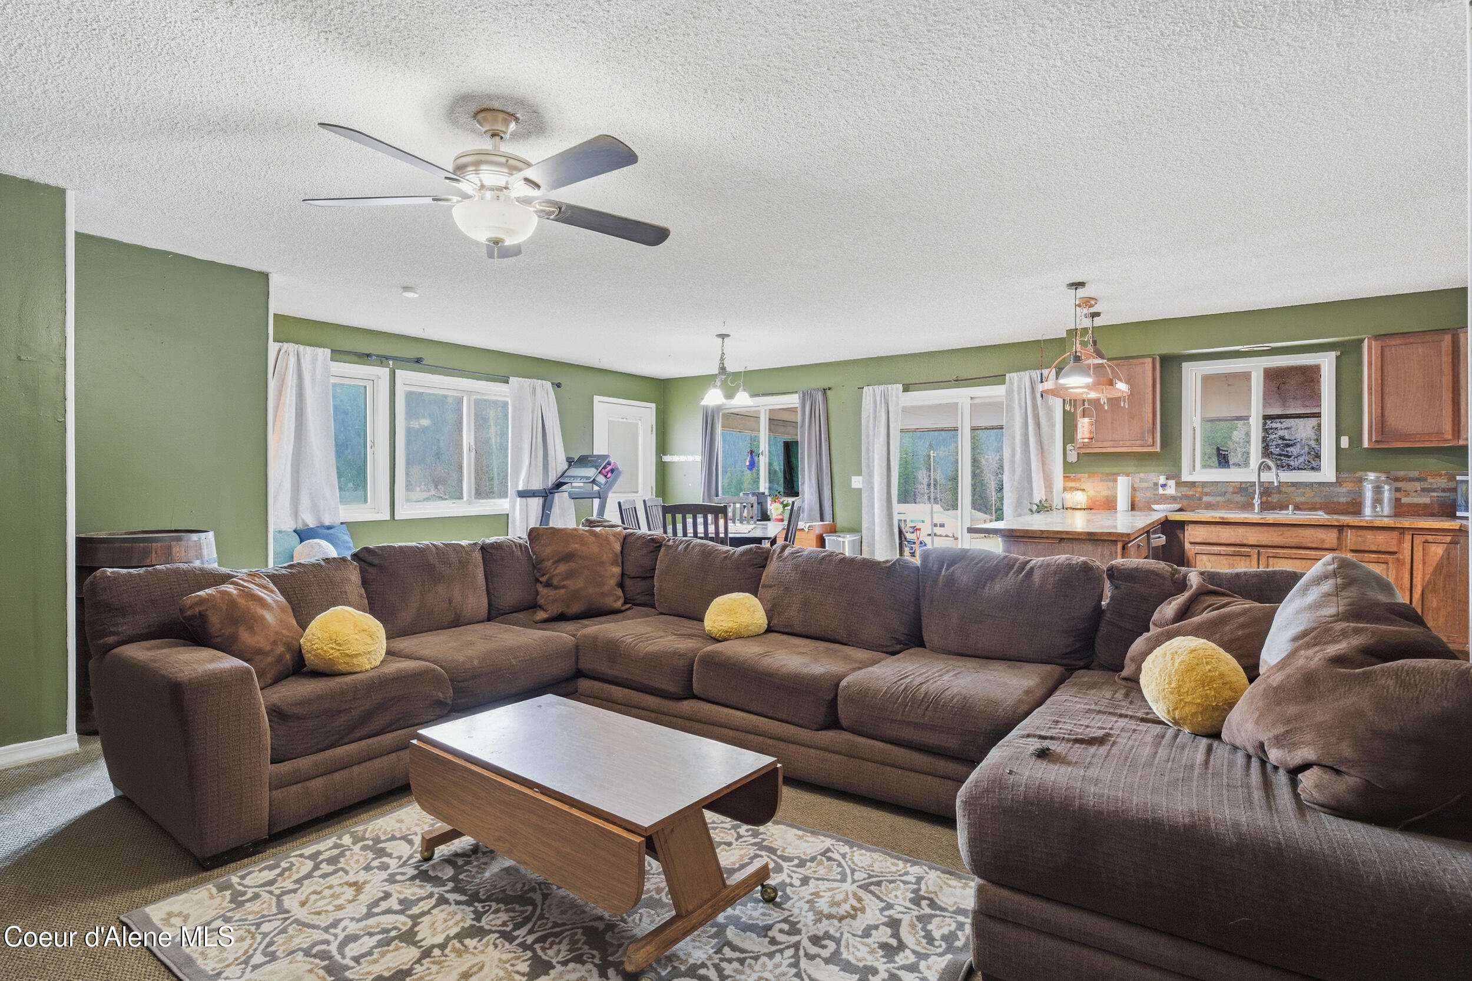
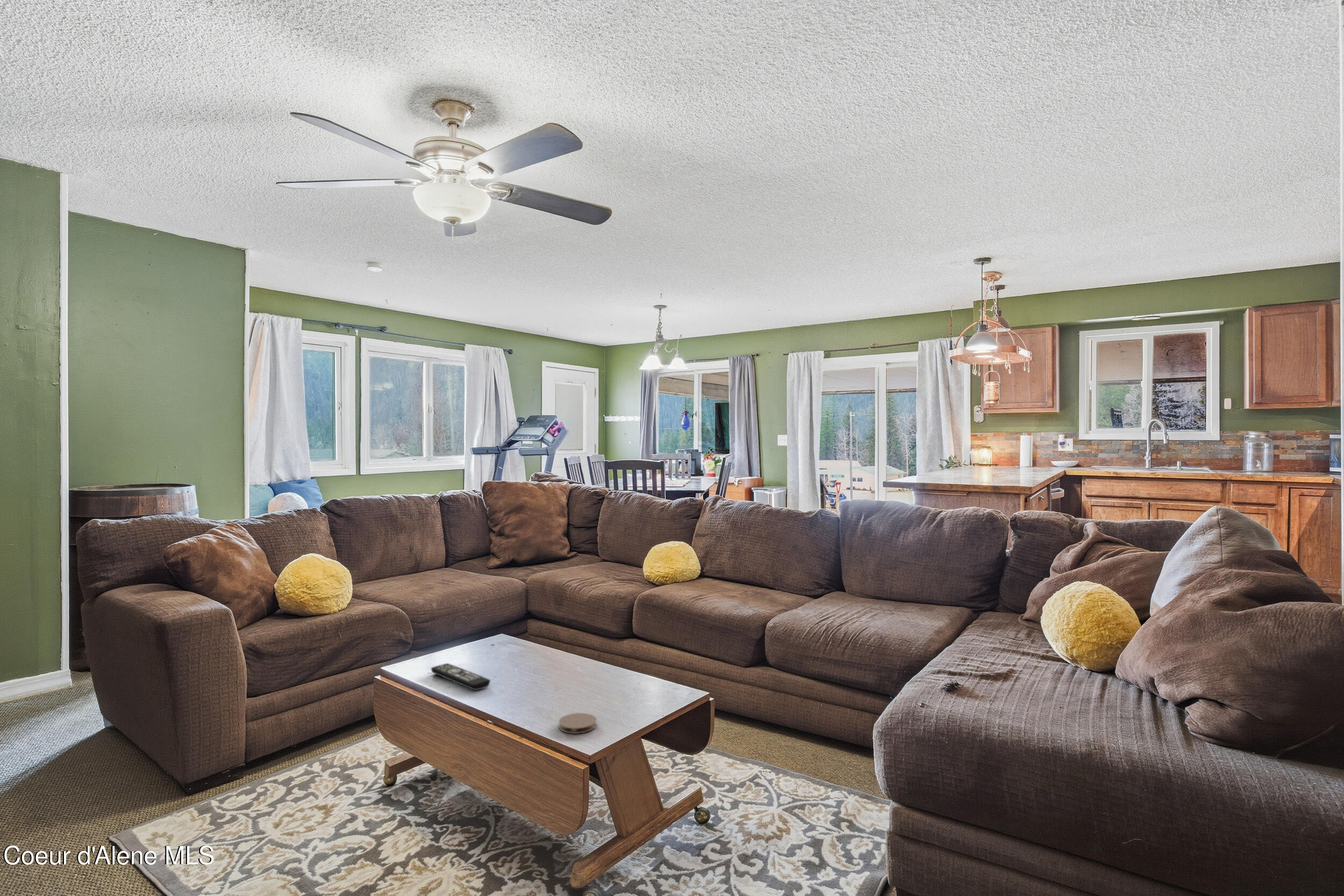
+ coaster (577, 723)
+ remote control (460, 676)
